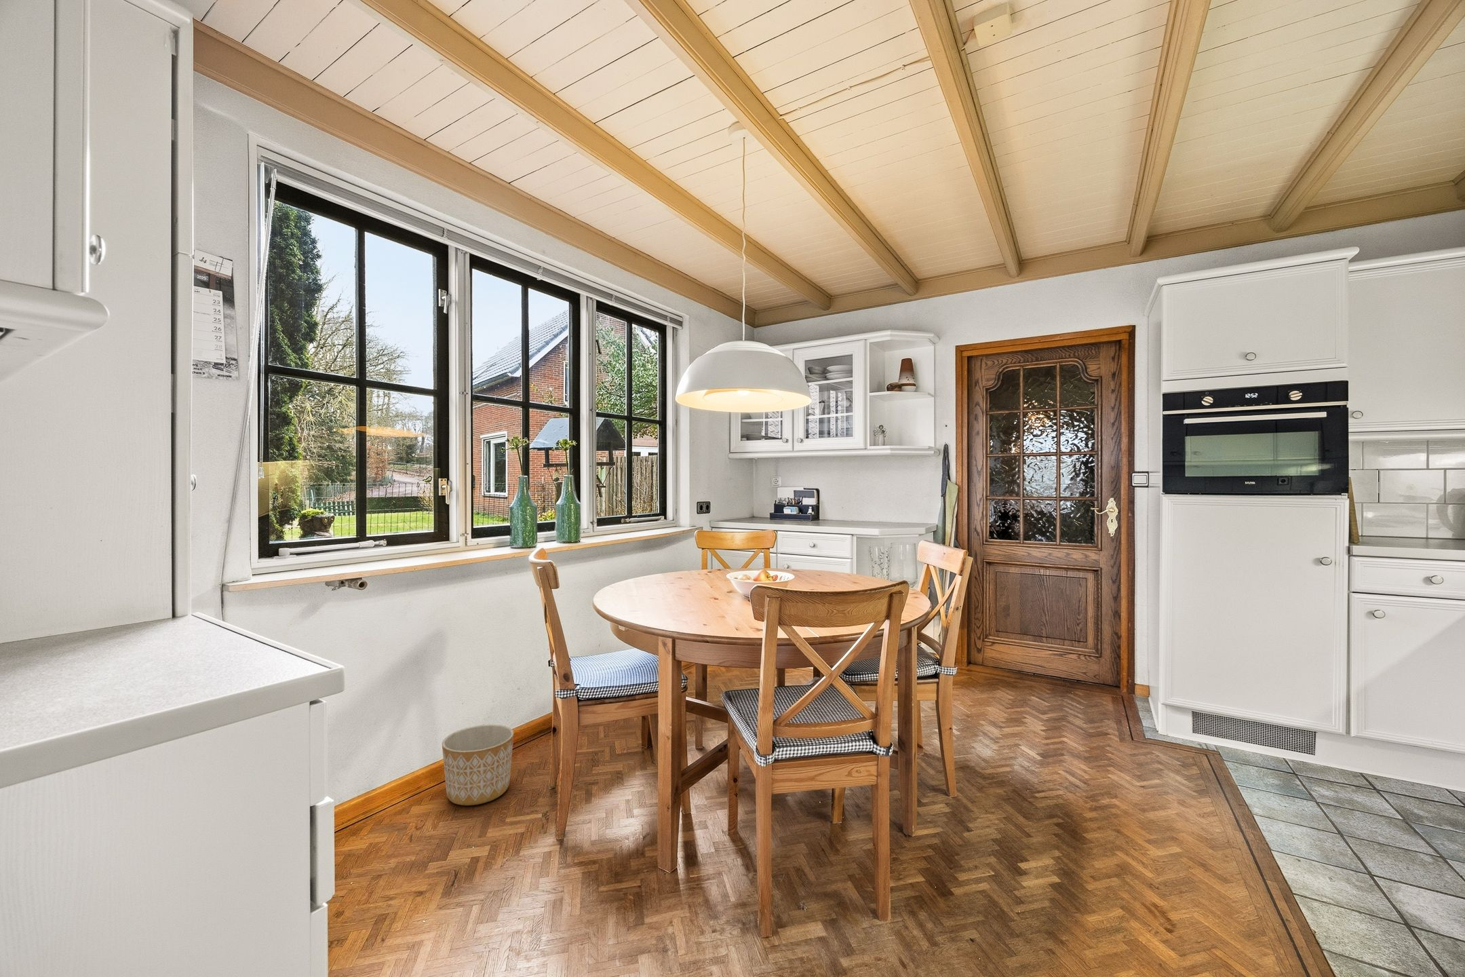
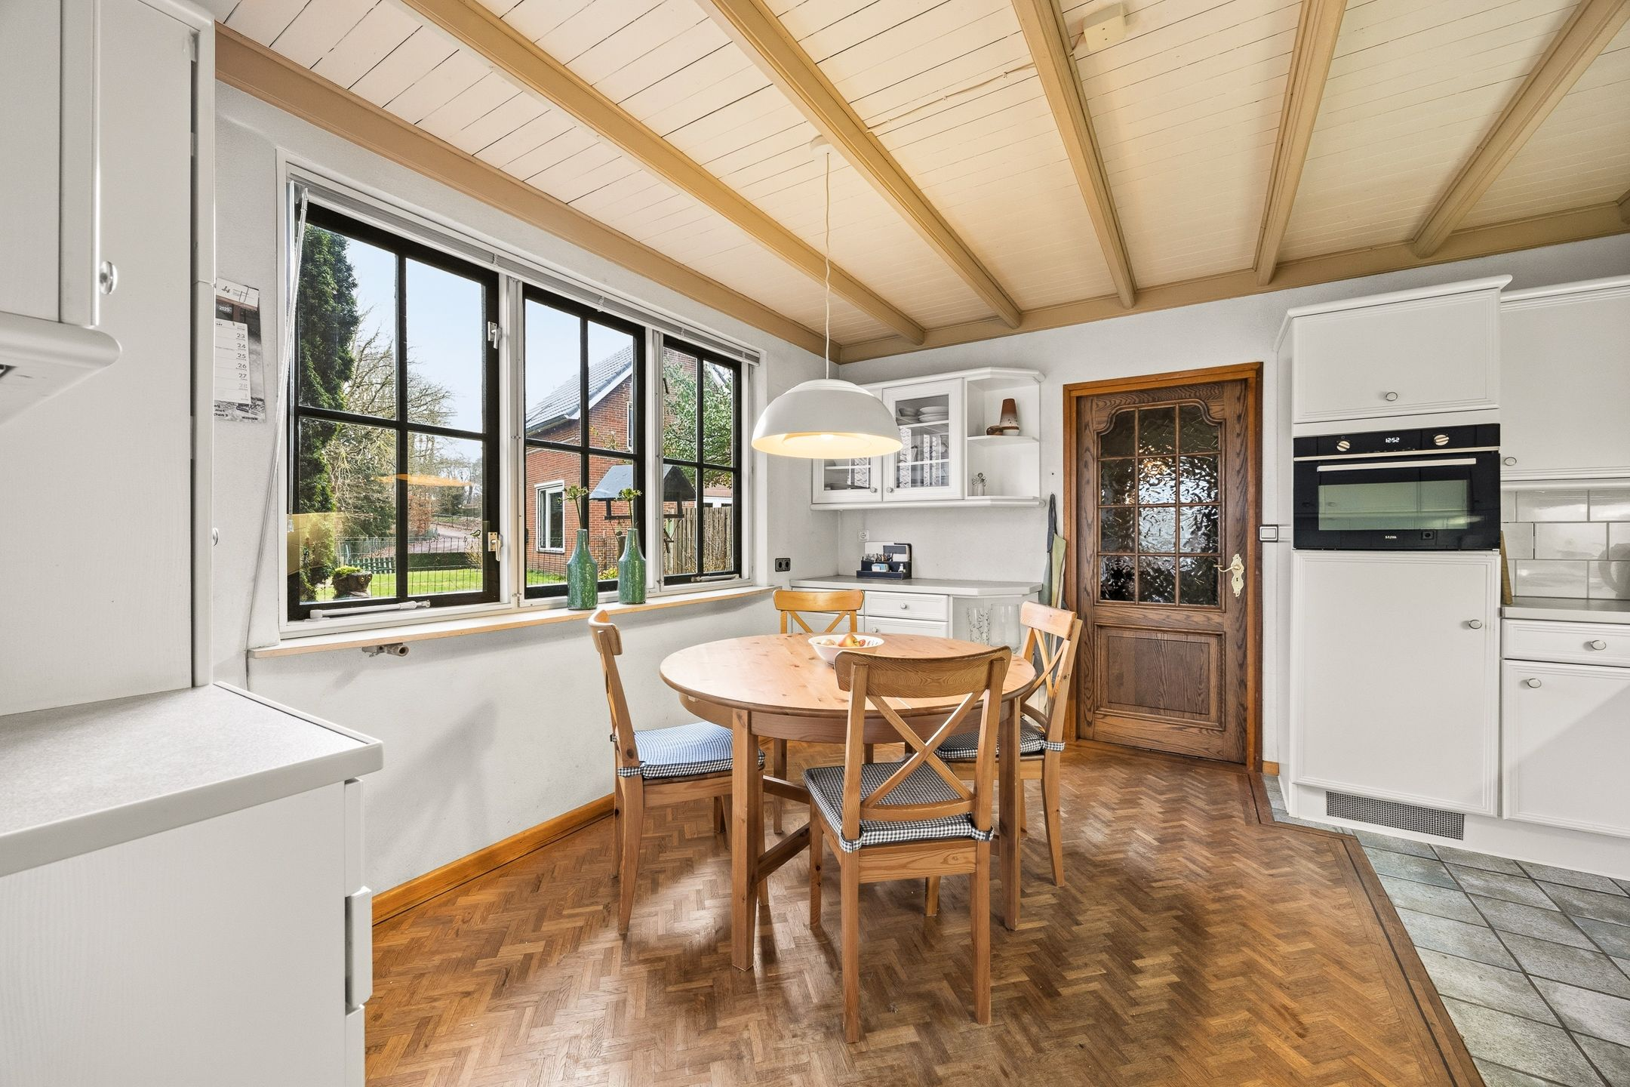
- planter (479, 764)
